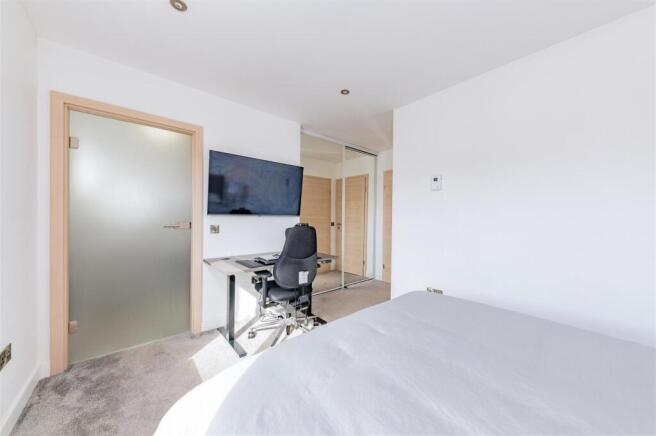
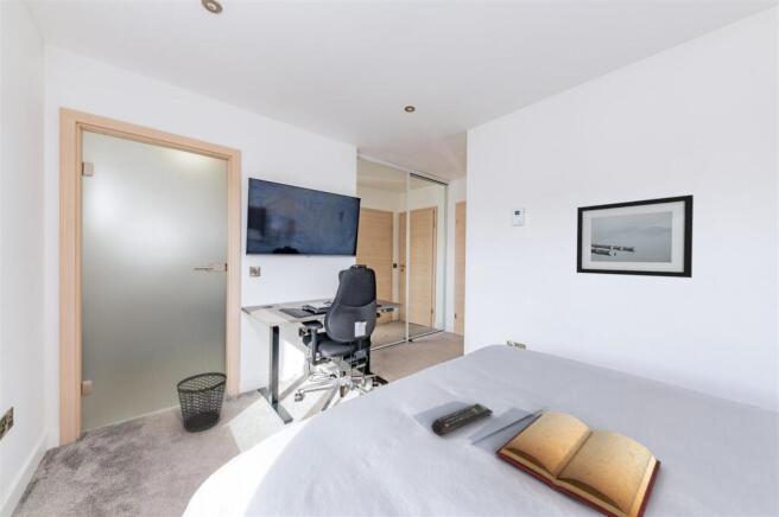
+ wastebasket (202, 402)
+ remote control (463, 417)
+ bible (576, 452)
+ wall art (628, 238)
